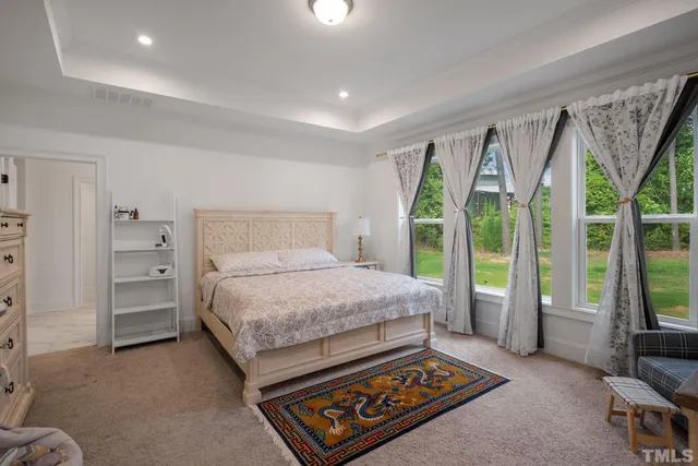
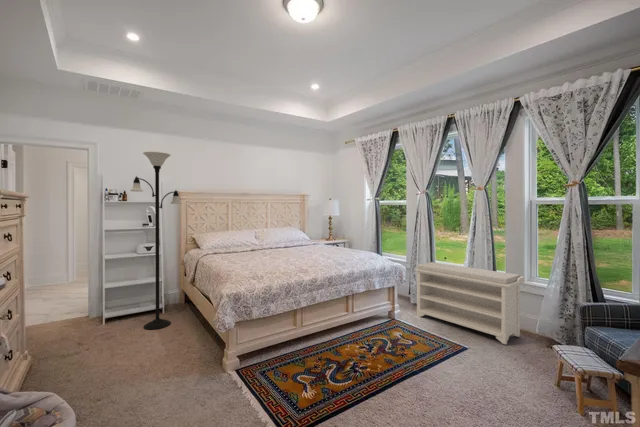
+ bench (464, 297)
+ floor lamp (157, 239)
